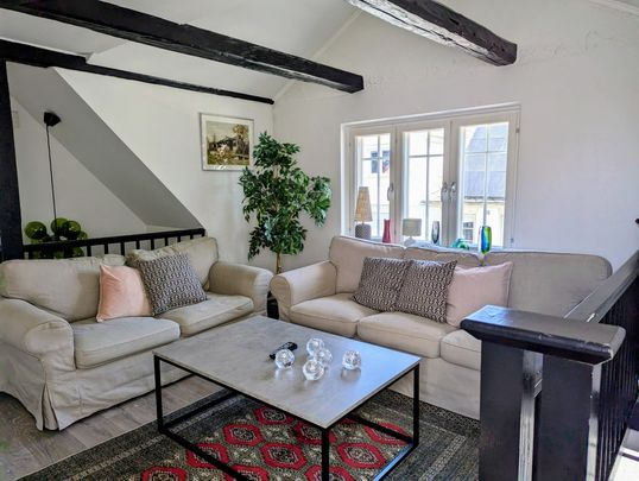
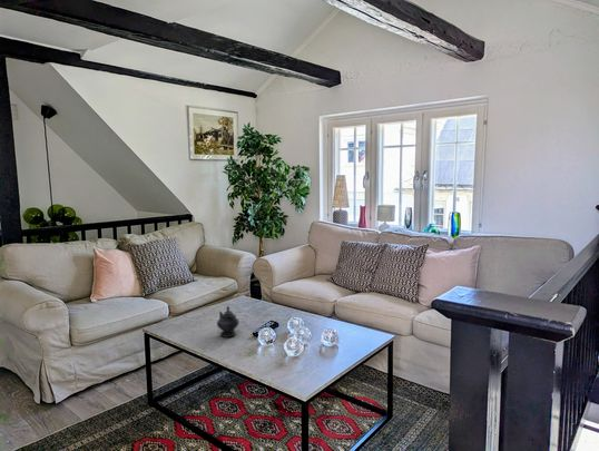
+ teapot (227, 320)
